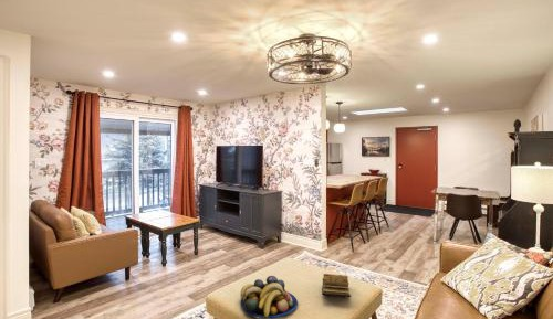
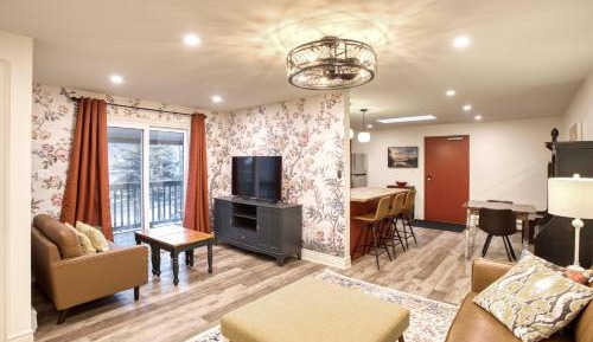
- fruit bowl (269, 293)
- book (335, 286)
